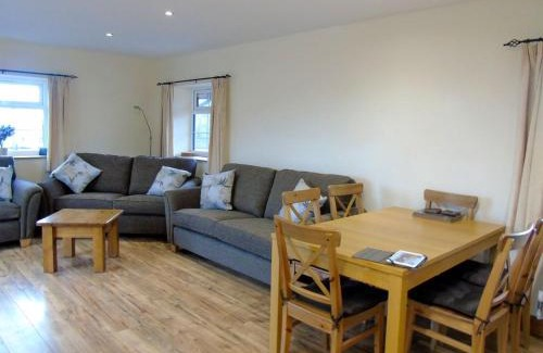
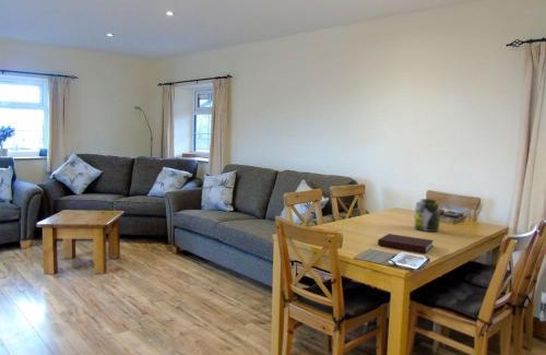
+ jar (427, 214)
+ notebook (405, 242)
